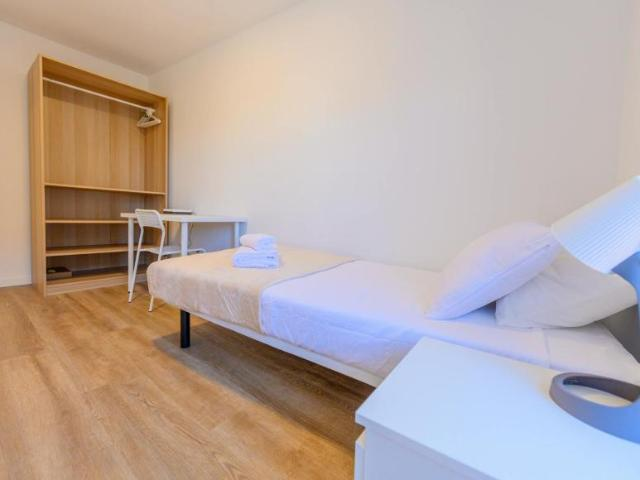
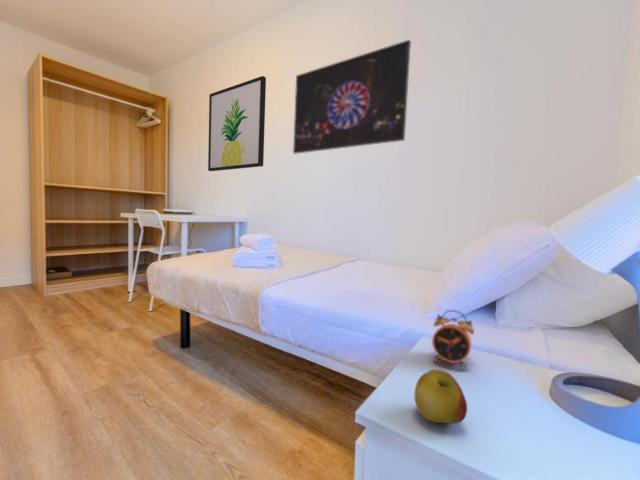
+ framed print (344, 104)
+ apple (439, 396)
+ wall art (234, 127)
+ alarm clock (452, 336)
